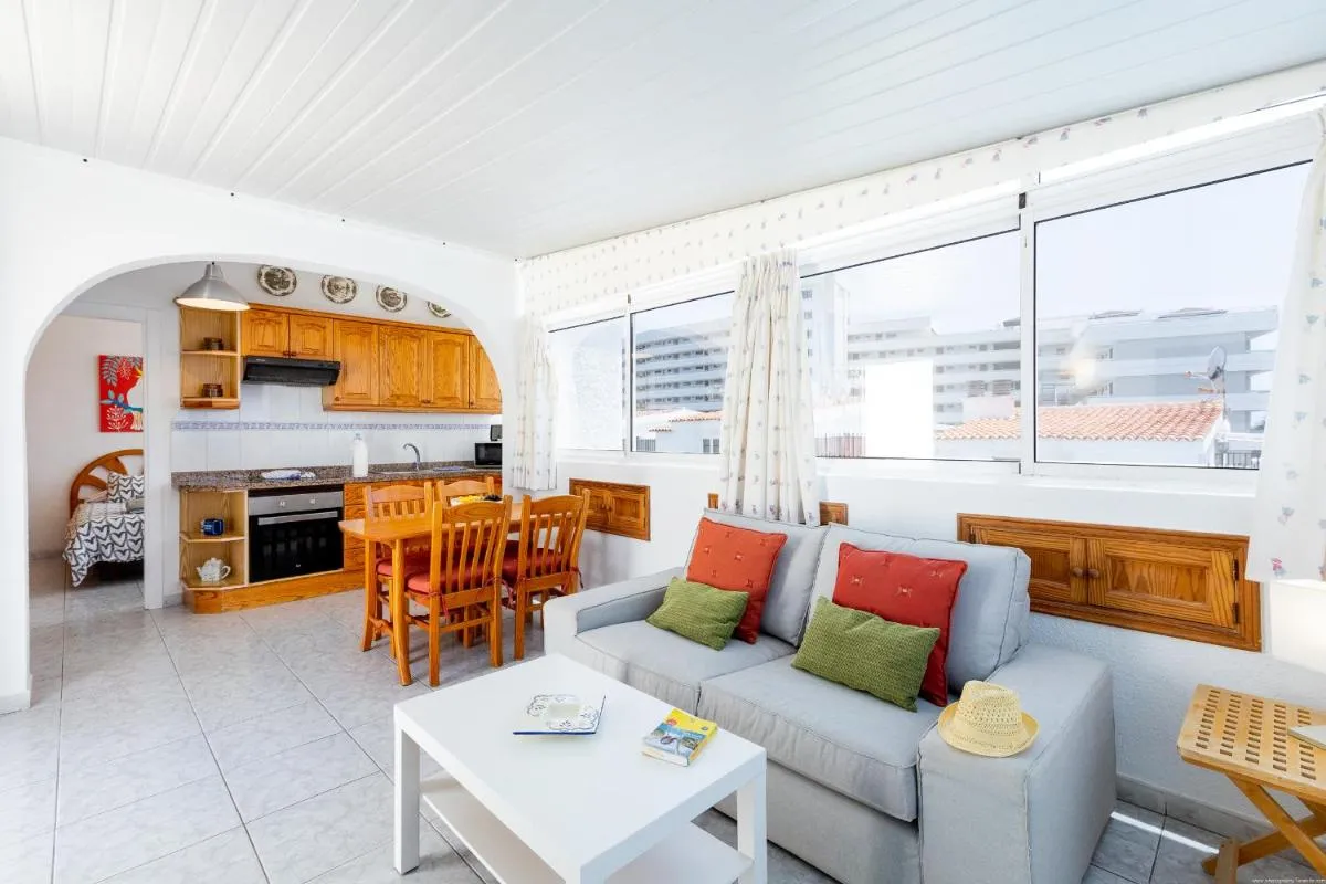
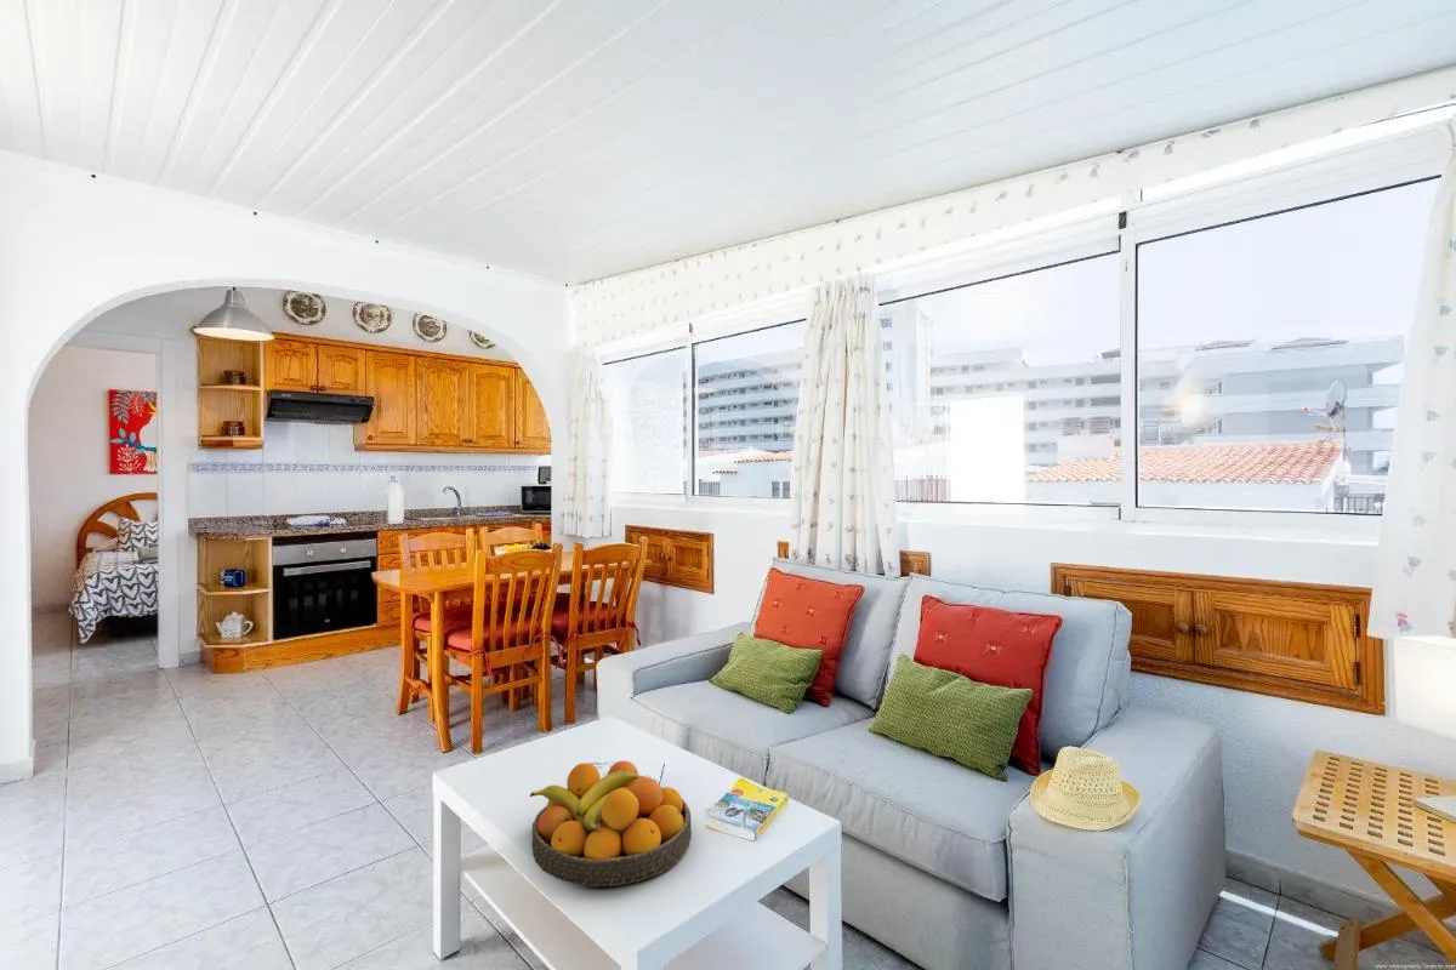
+ fruit bowl (613, 806)
